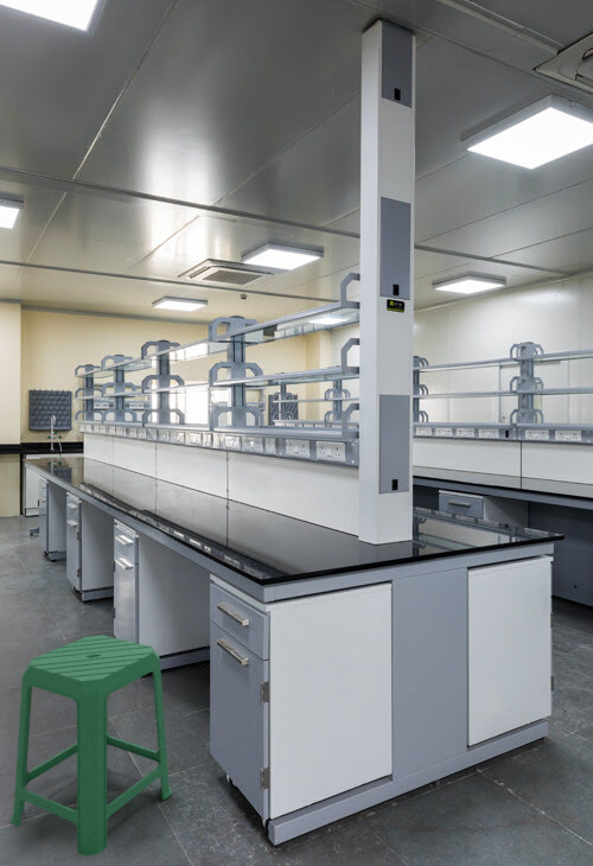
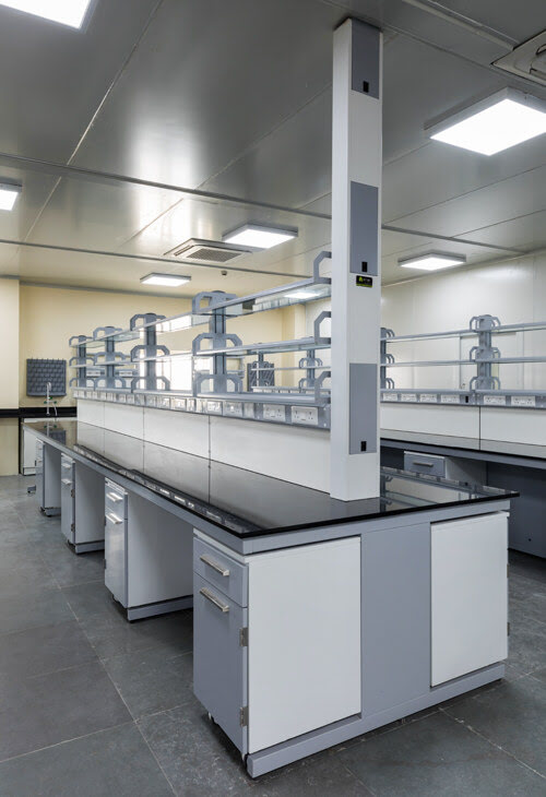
- stool (94, 730)
